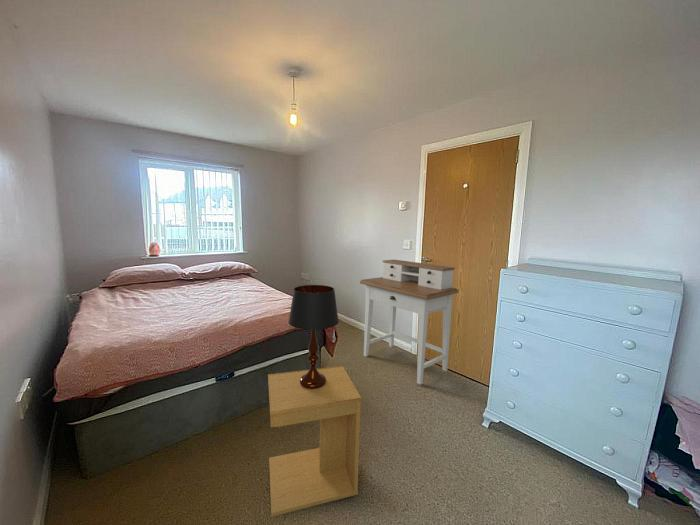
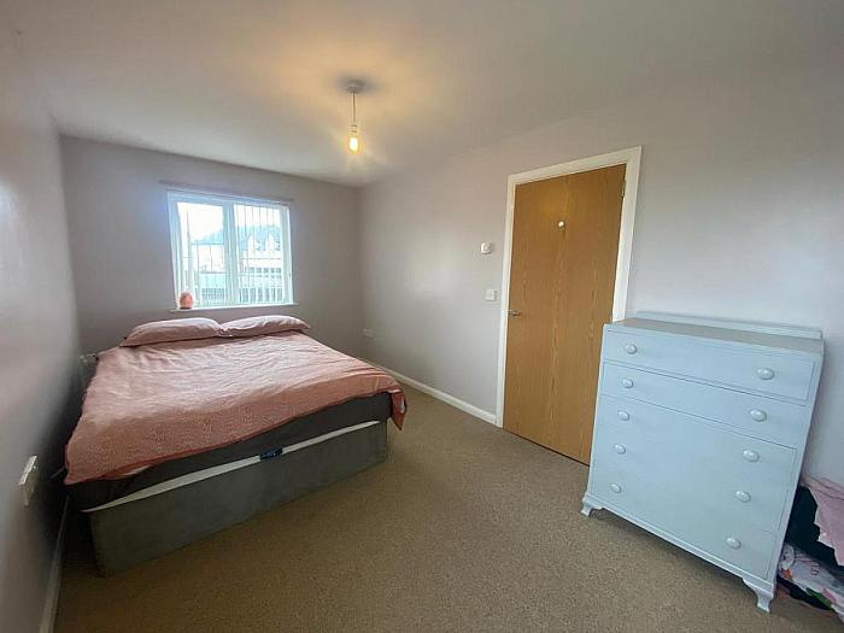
- desk (404, 309)
- side table (320, 434)
- table lamp (313, 336)
